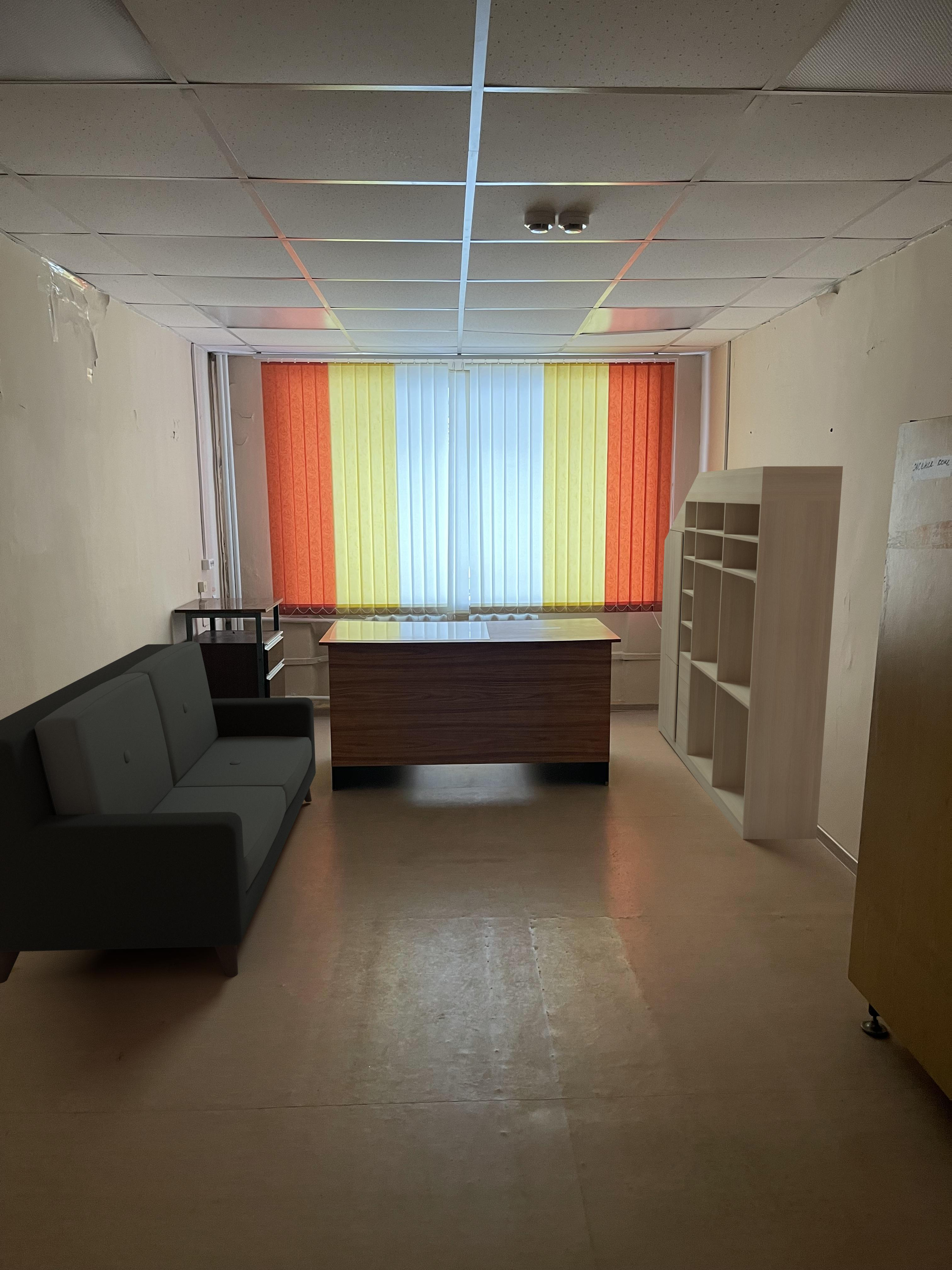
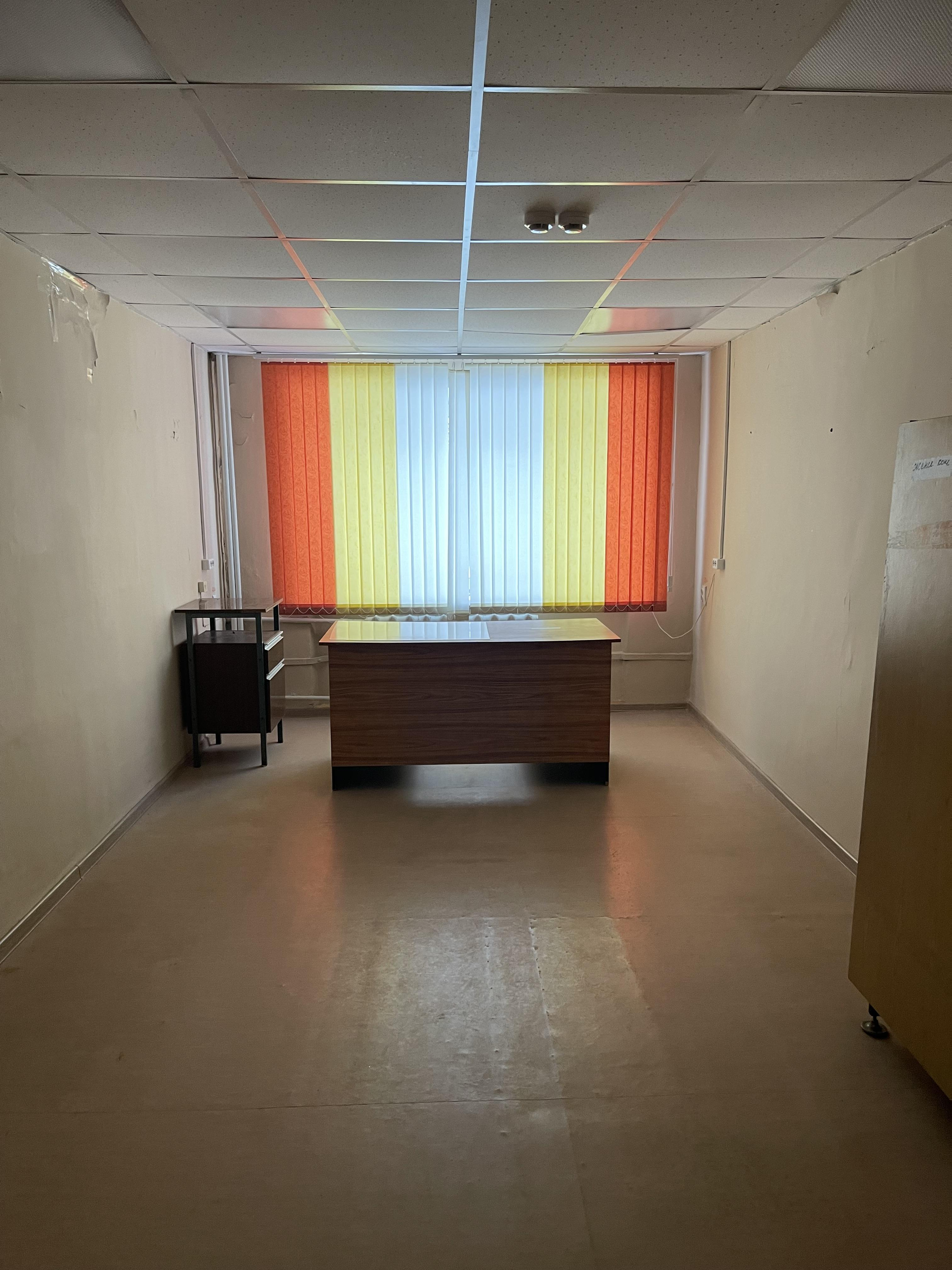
- sofa (185, 772)
- bookcase (728, 627)
